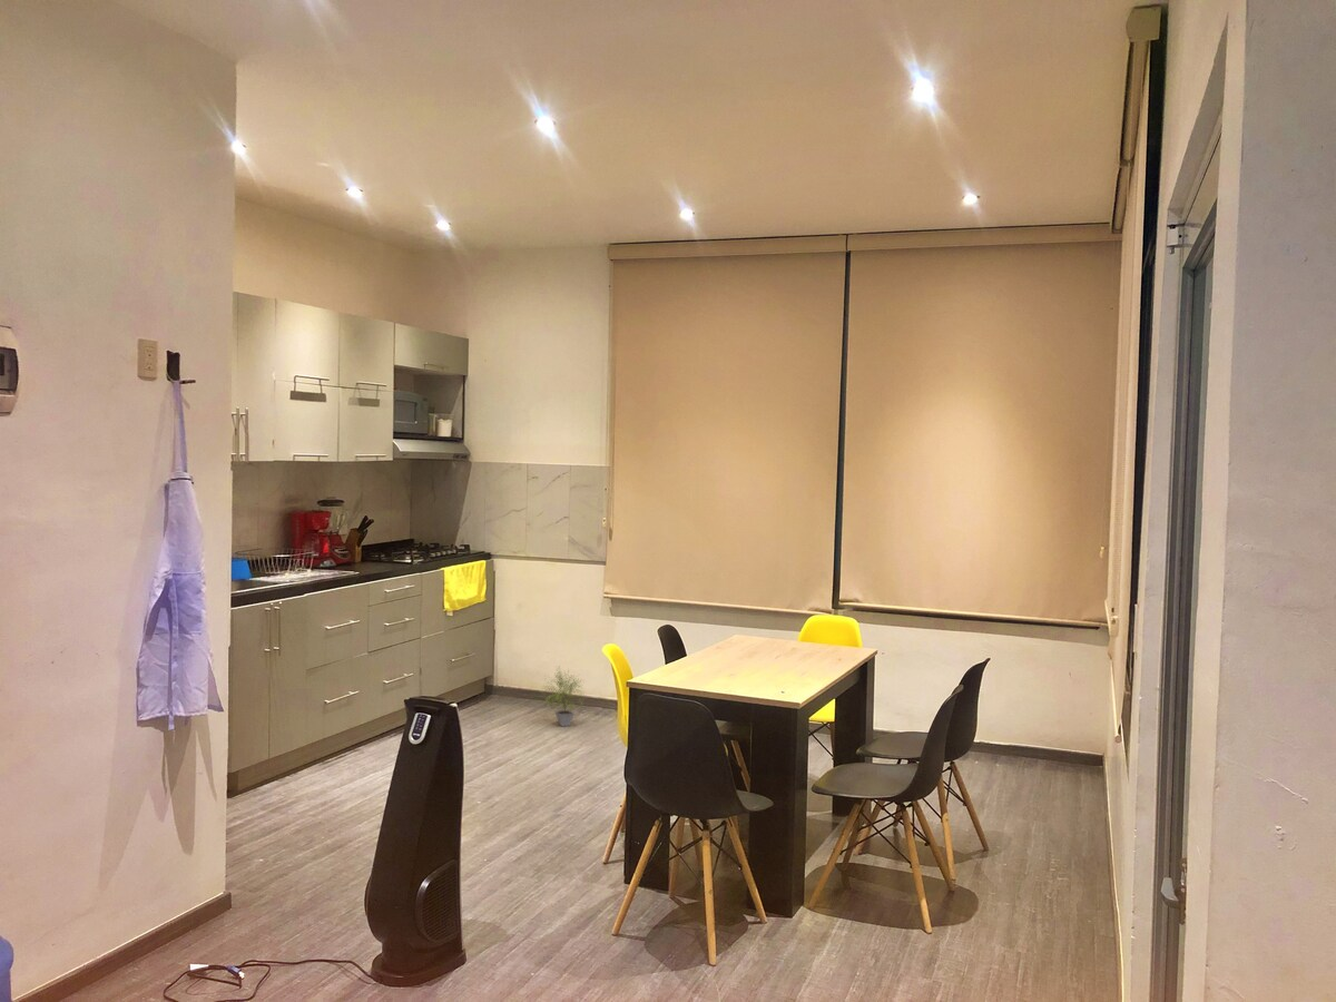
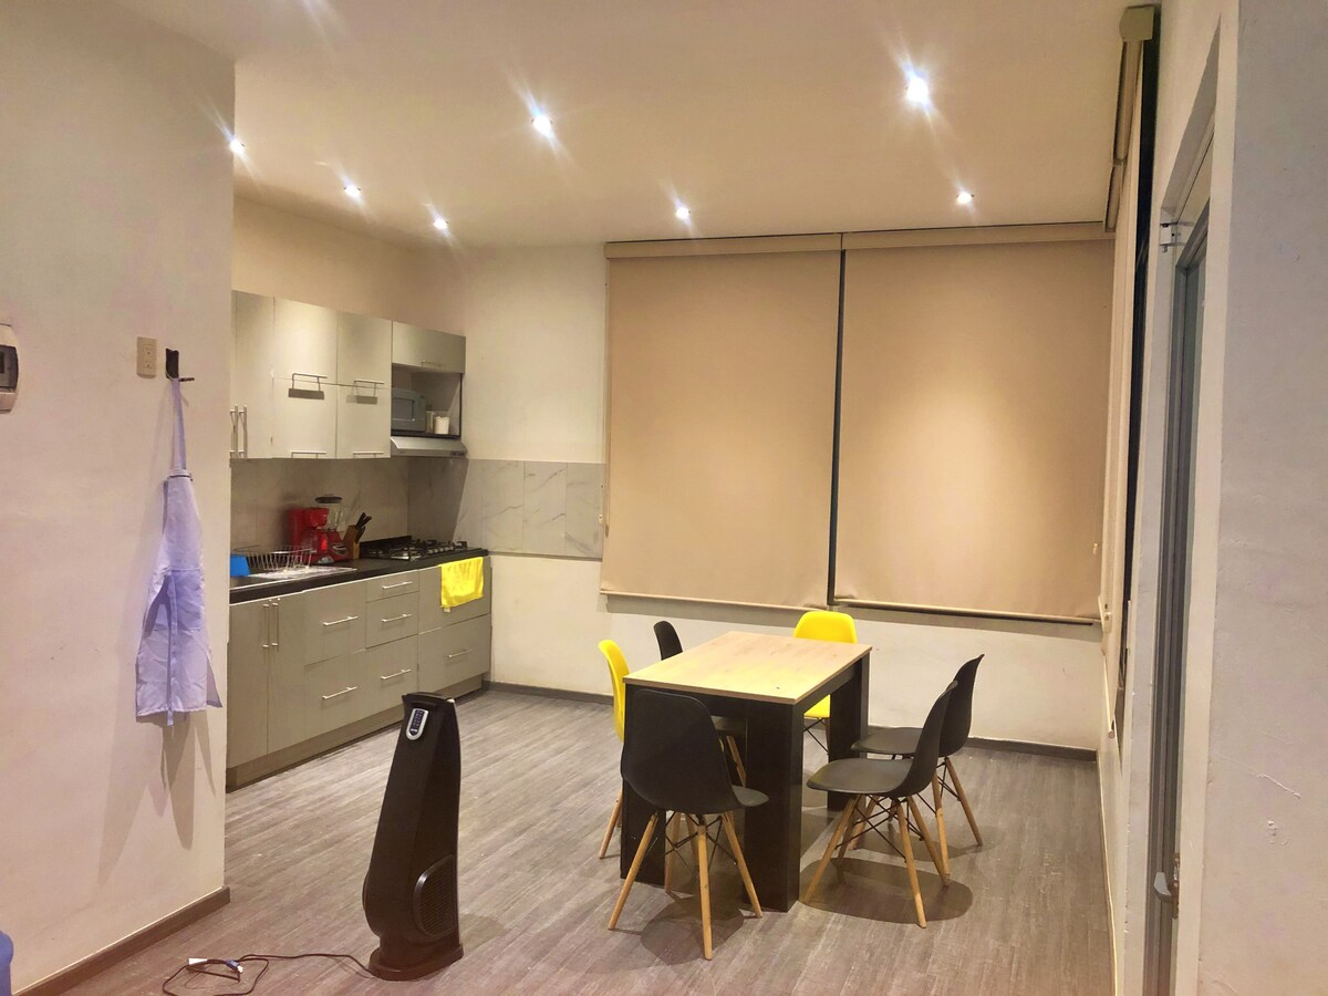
- potted plant (563, 696)
